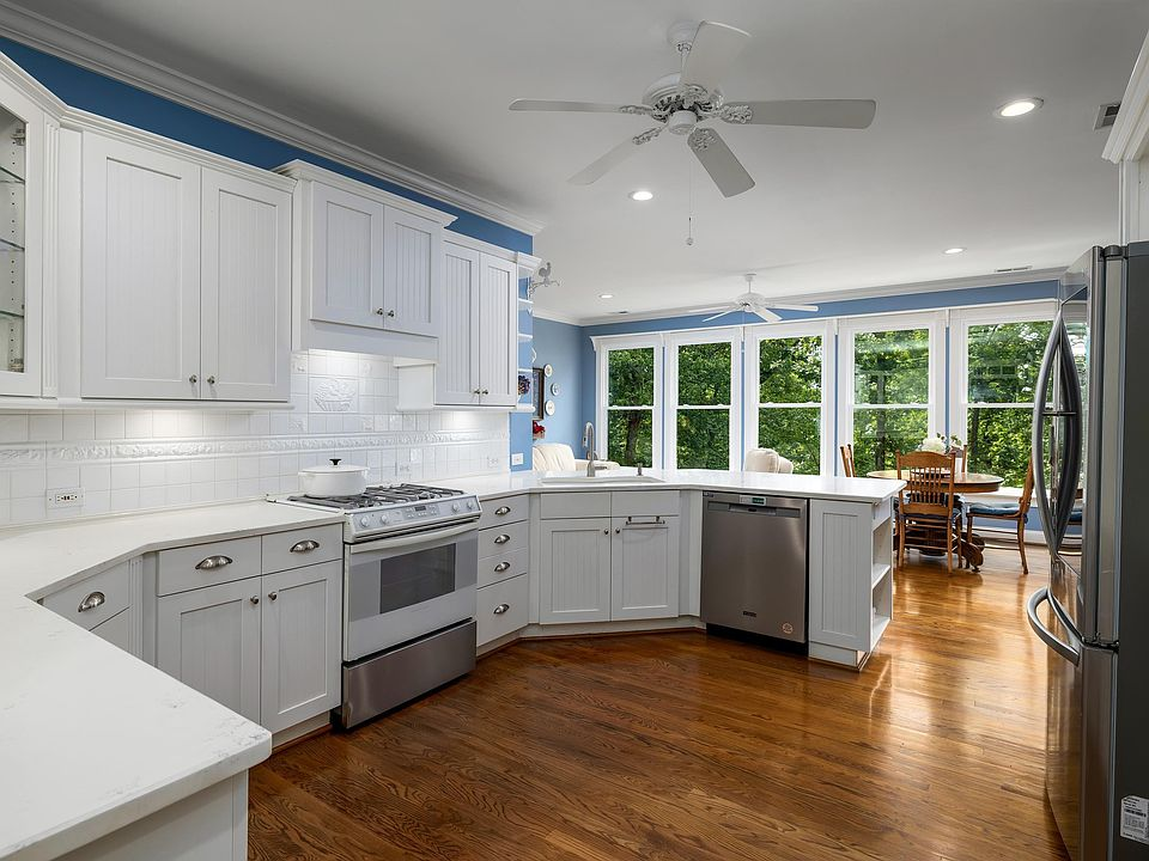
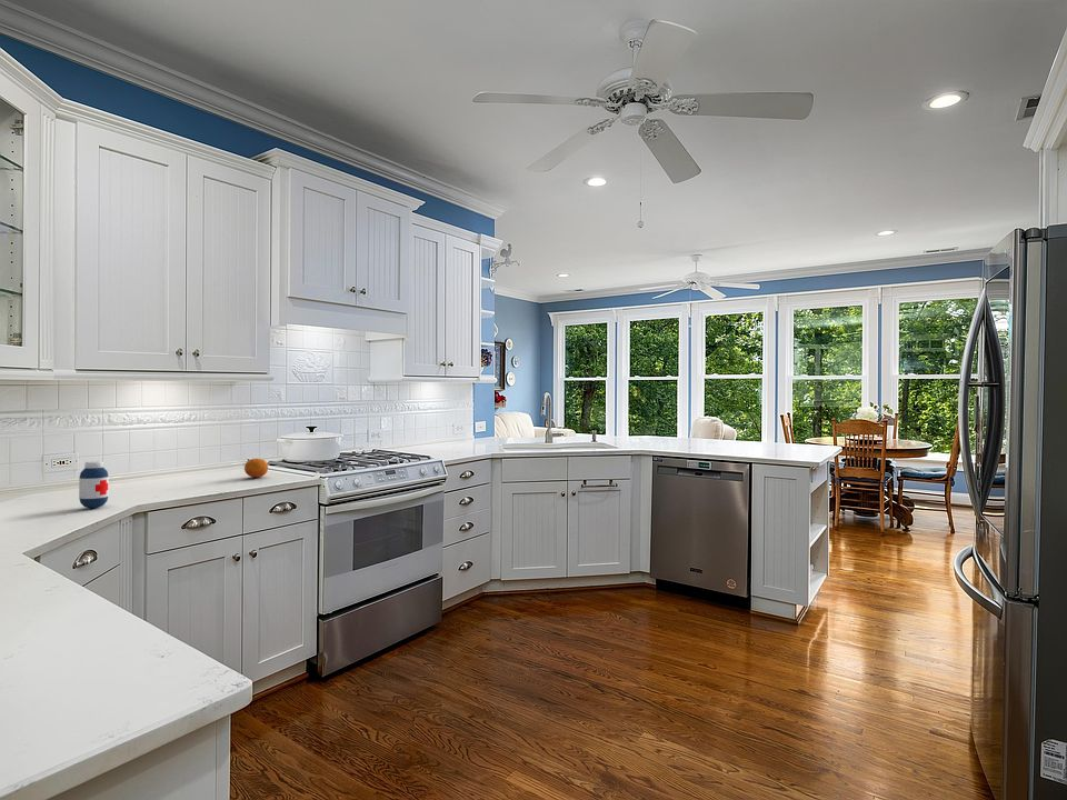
+ medicine bottle (93, 484)
+ fruit (256, 468)
